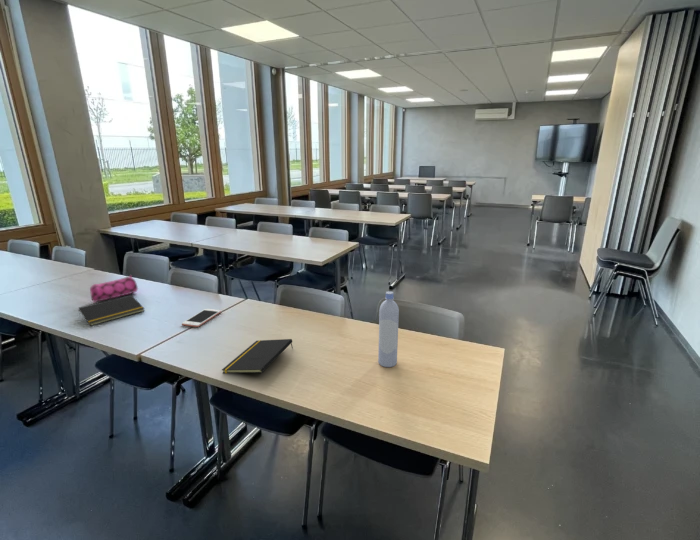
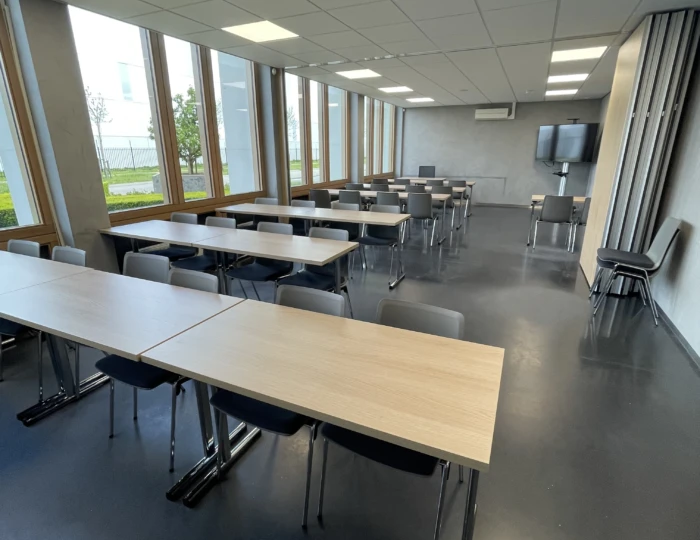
- pencil case (113, 288)
- cell phone (202, 317)
- notepad (112, 309)
- notepad (258, 355)
- bottle (388, 328)
